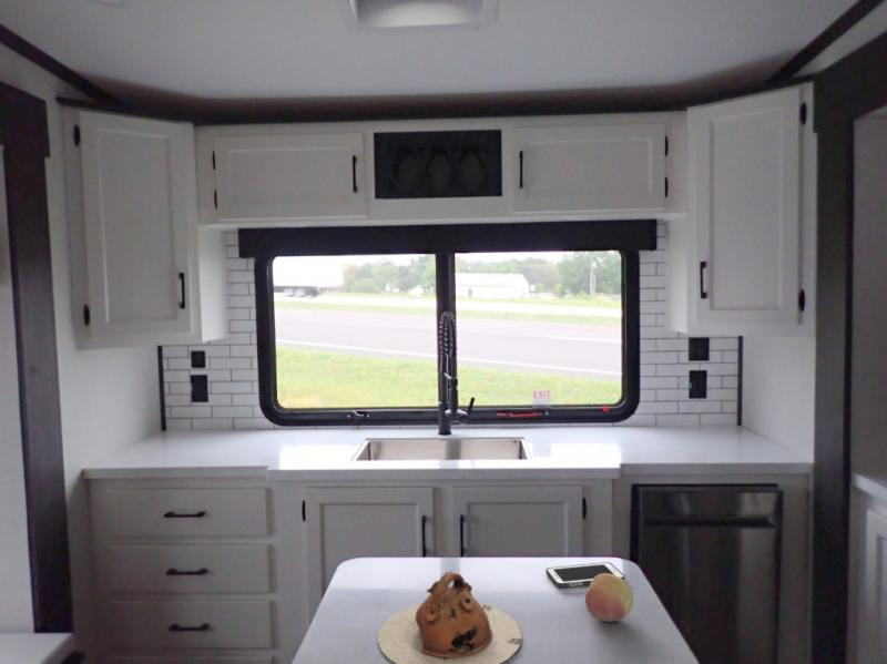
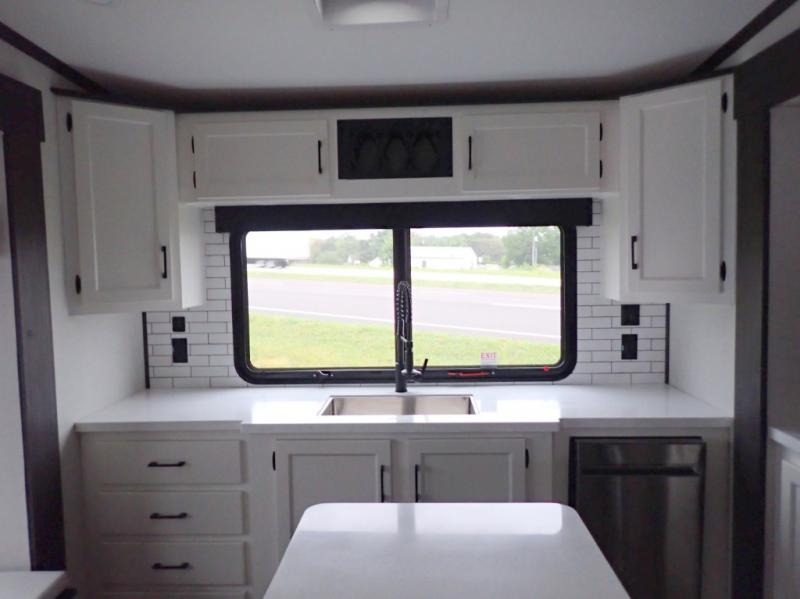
- teapot (448, 602)
- fruit (608, 596)
- cell phone (584, 574)
